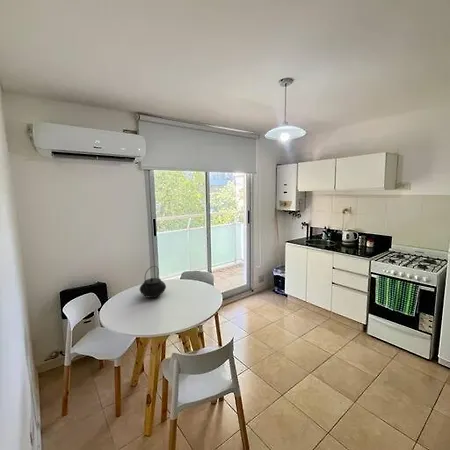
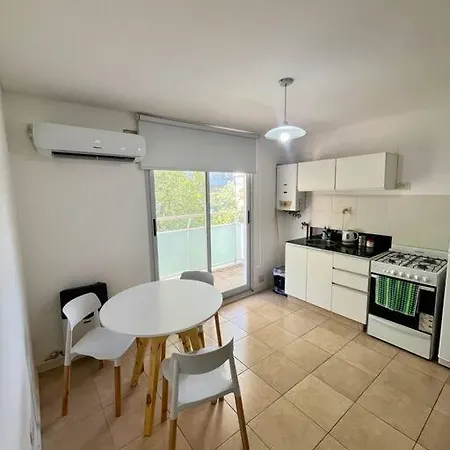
- teapot (151, 282)
